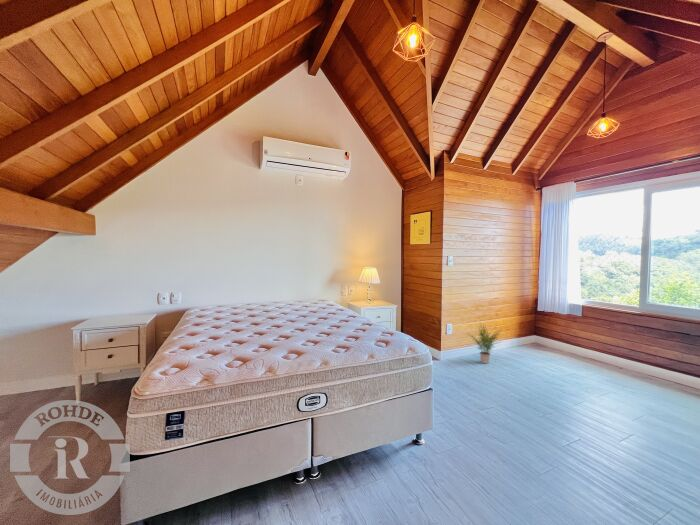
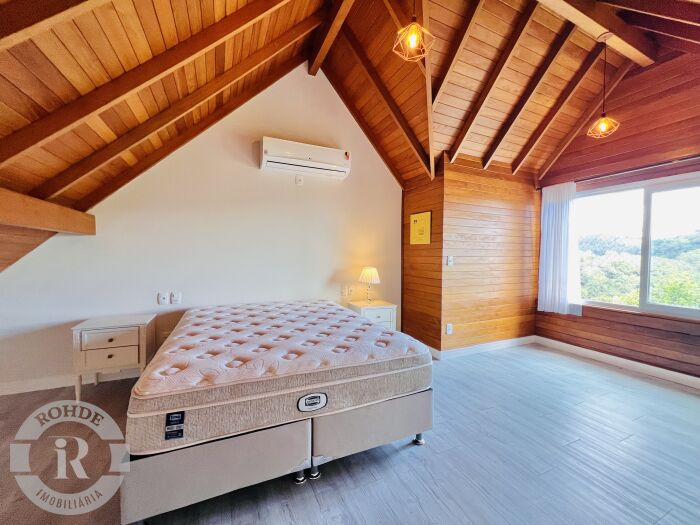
- potted plant (485, 344)
